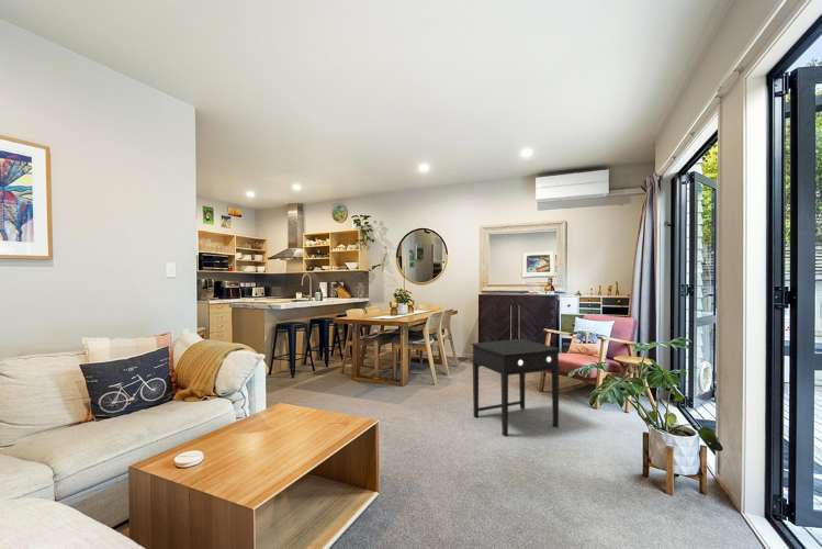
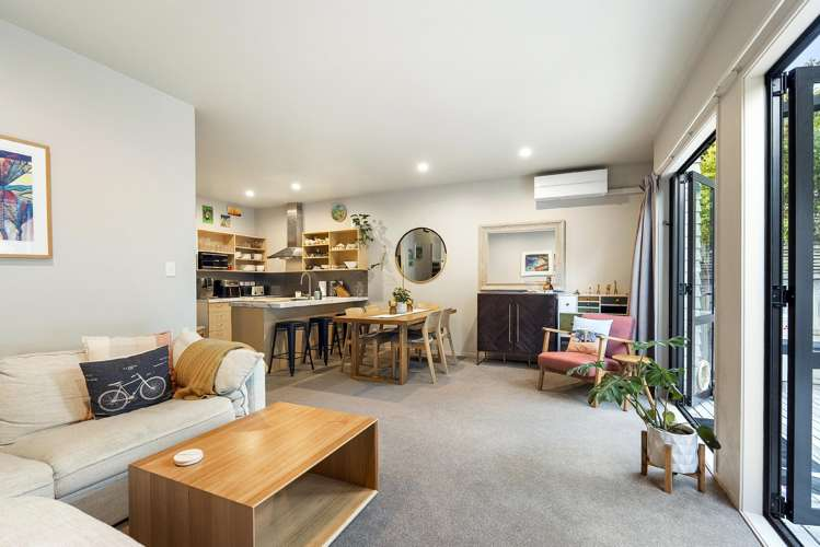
- side table (519, 383)
